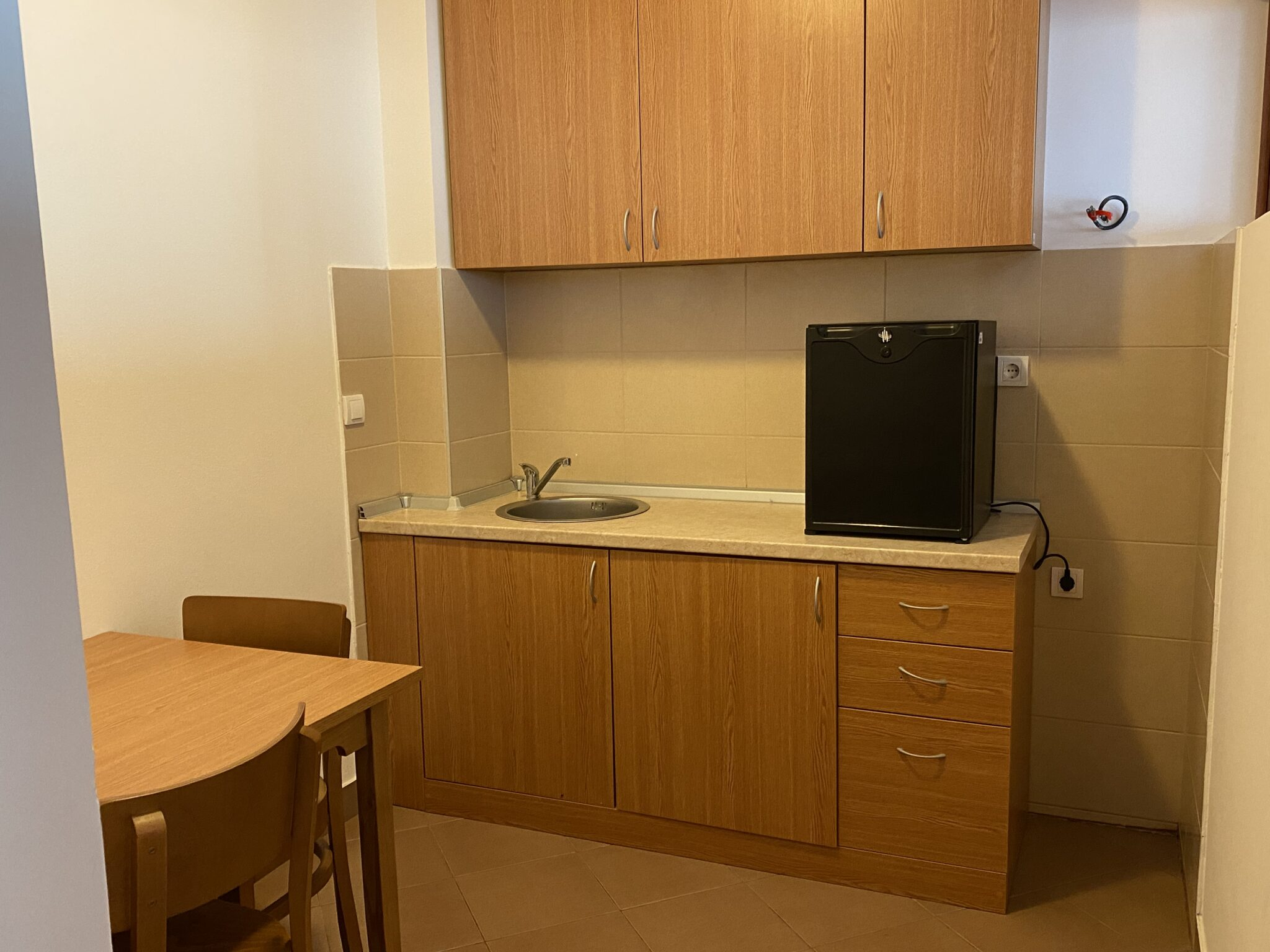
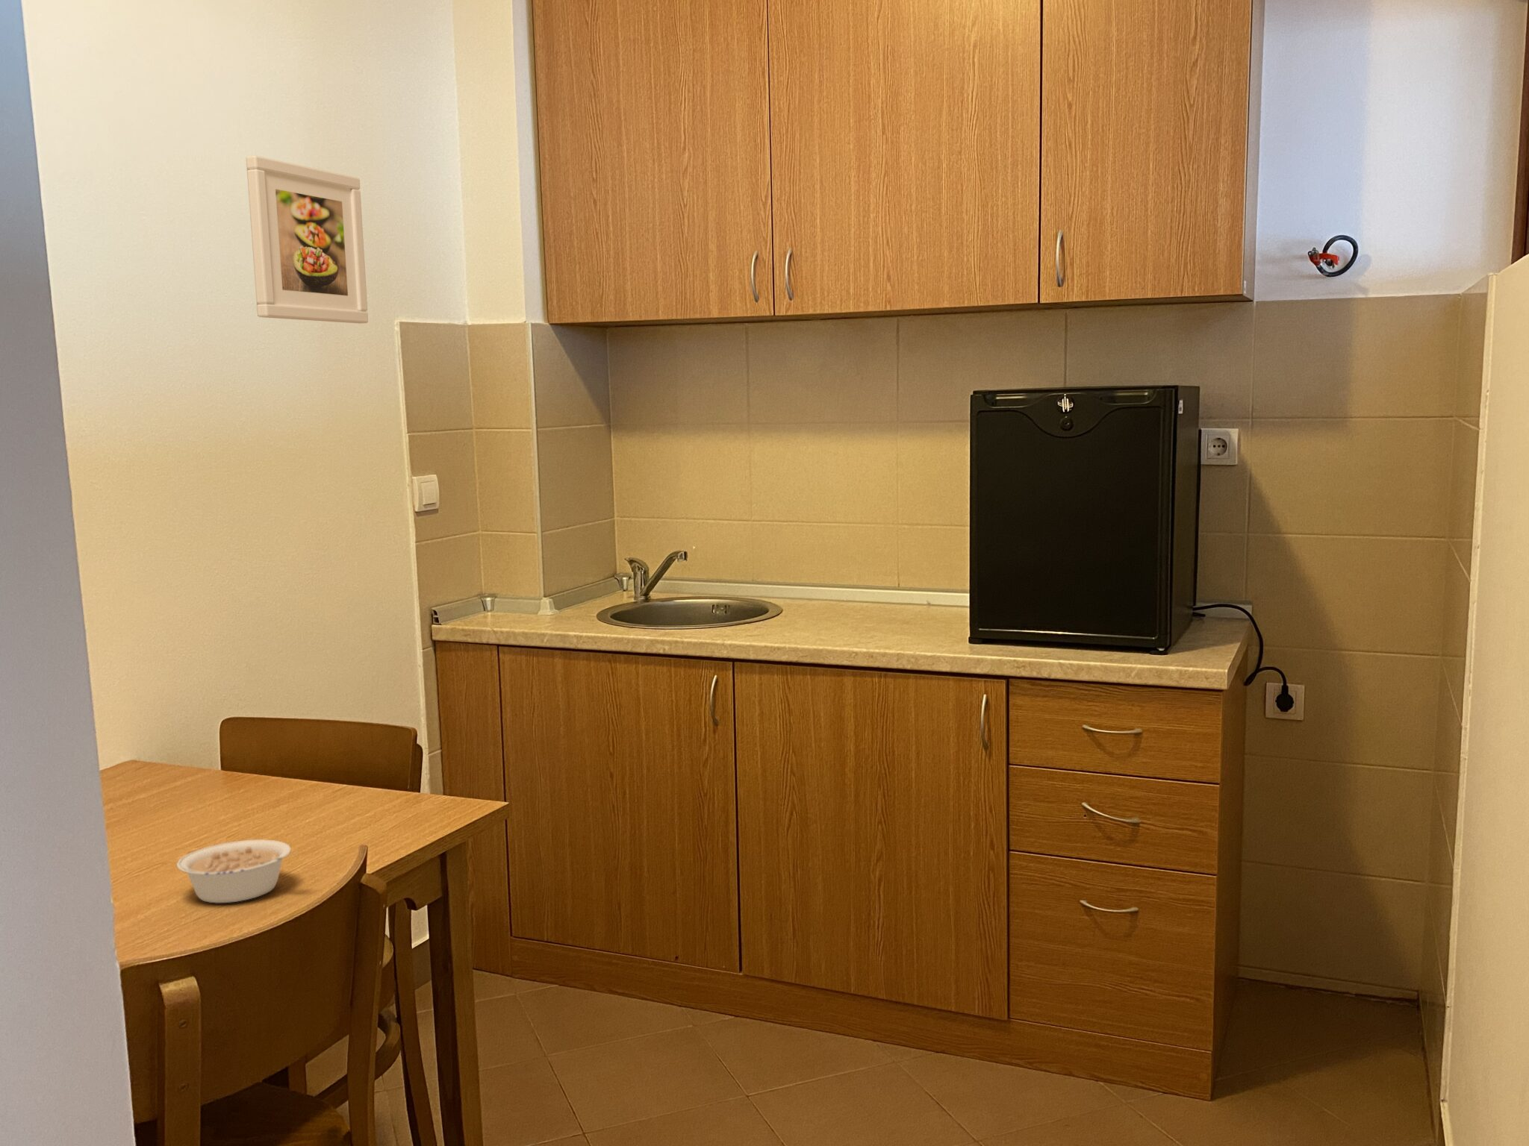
+ legume (240, 869)
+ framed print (311, 244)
